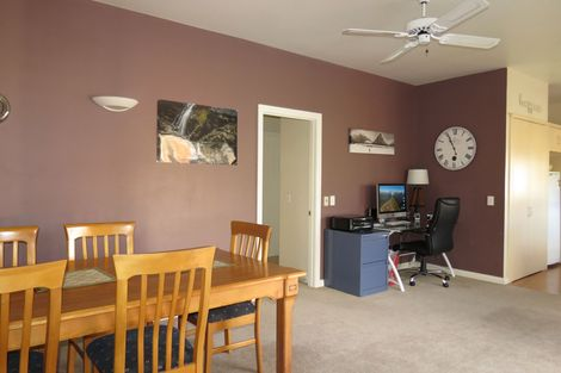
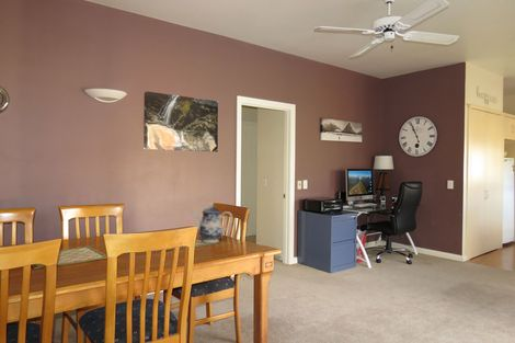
+ teapot (210, 221)
